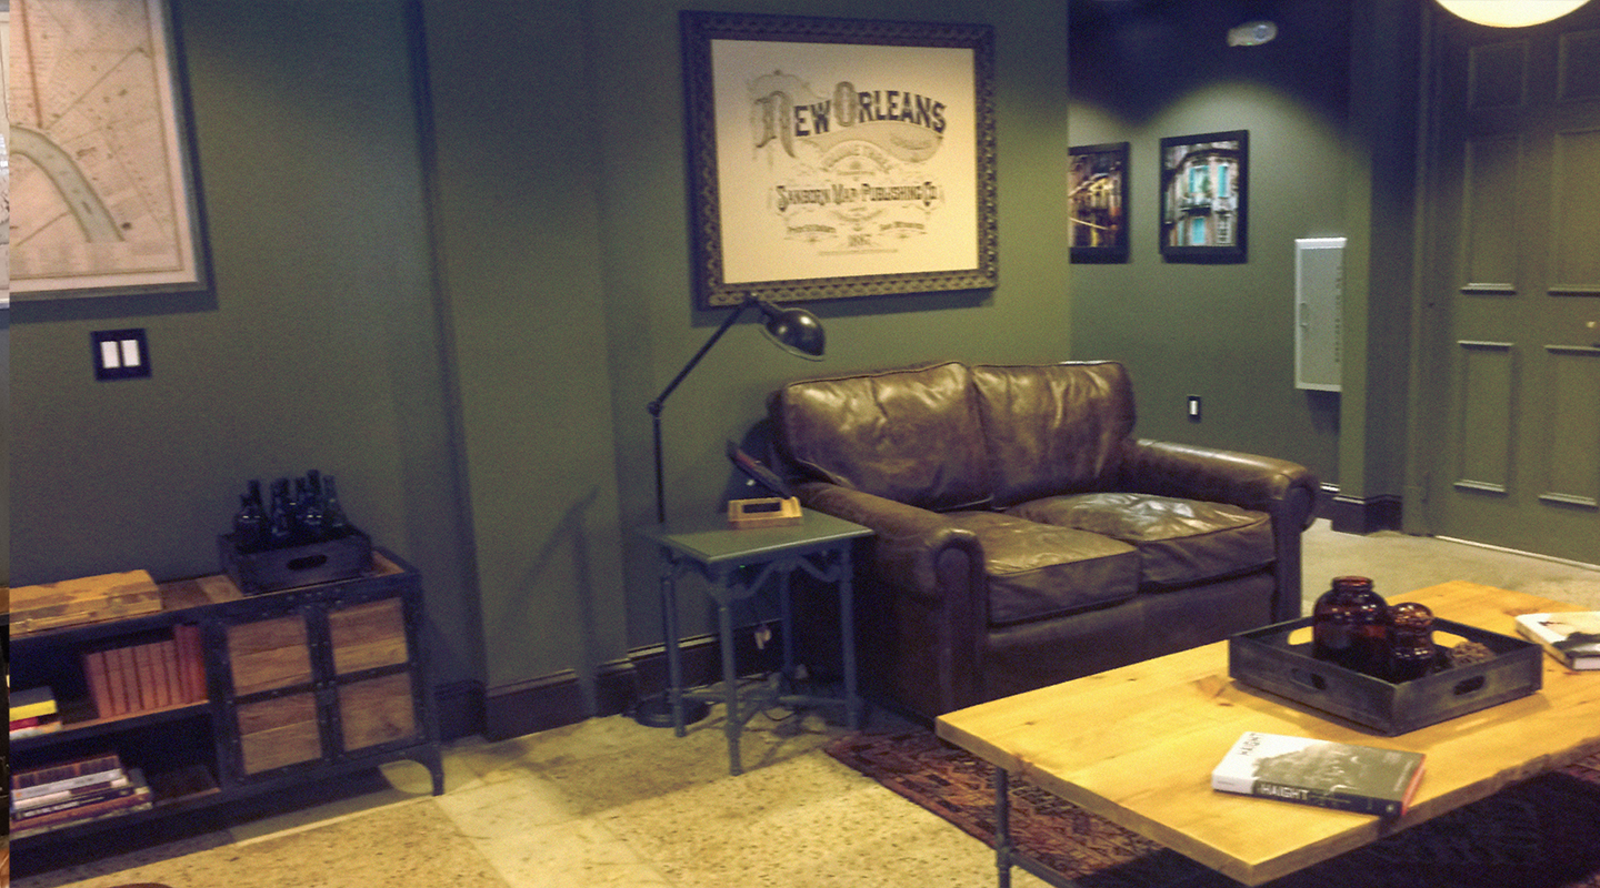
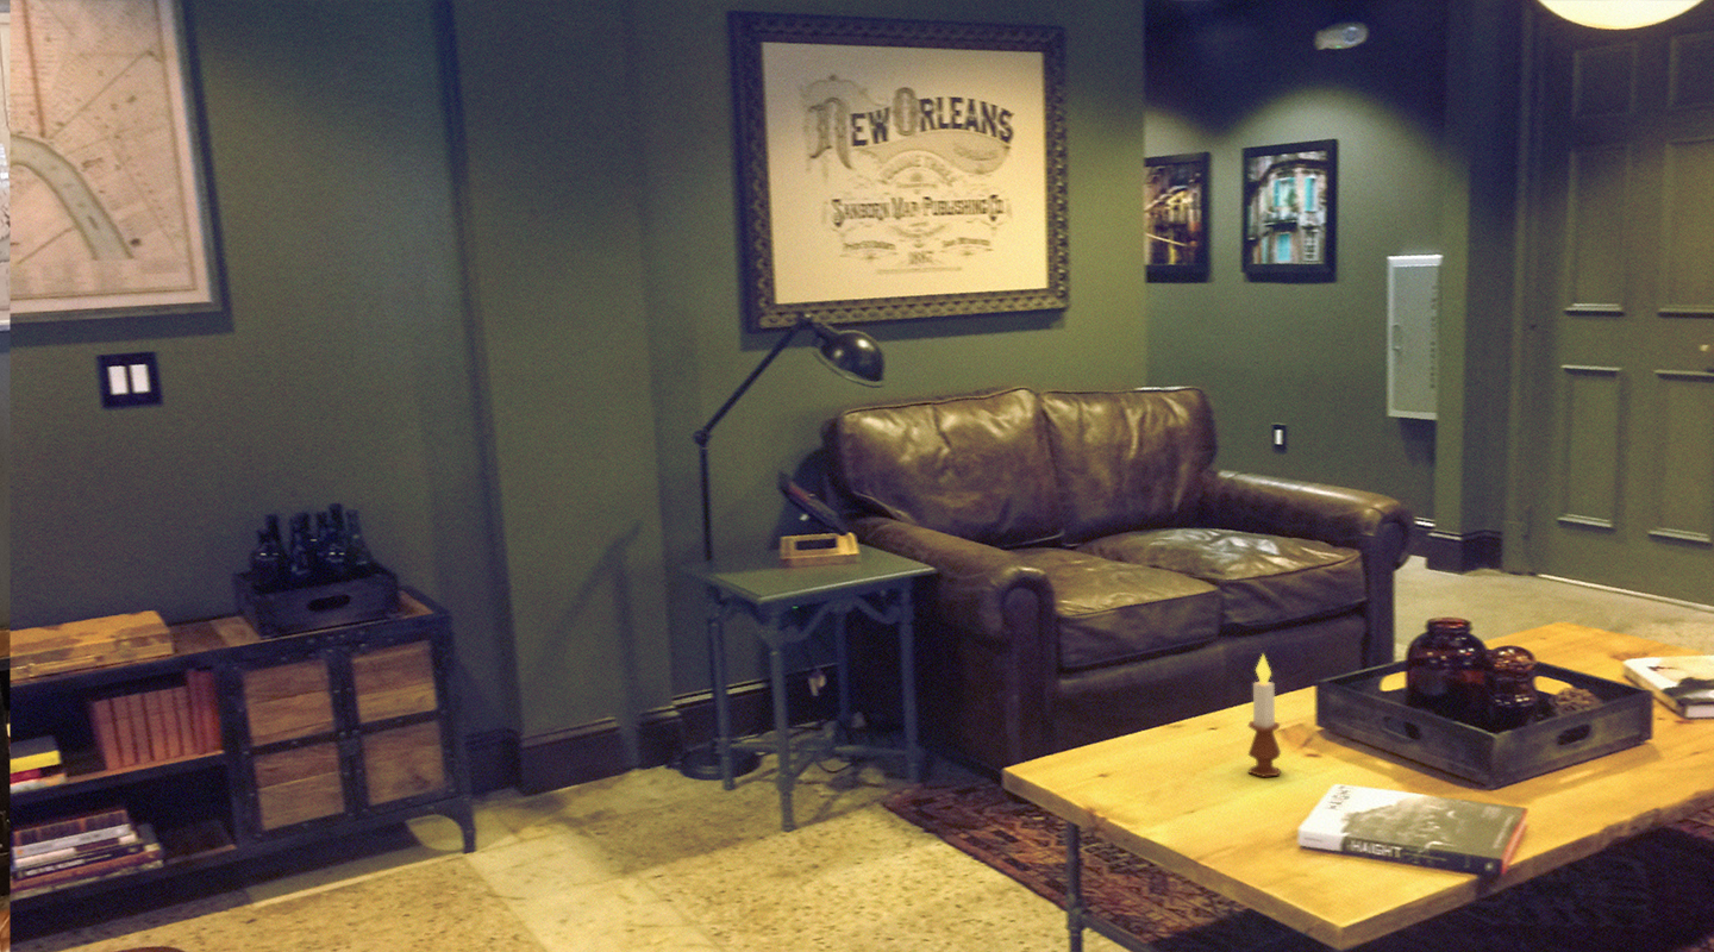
+ candle (1263, 712)
